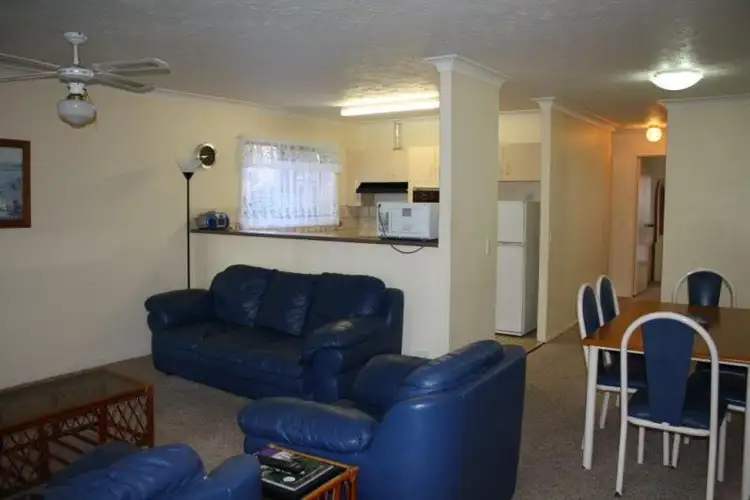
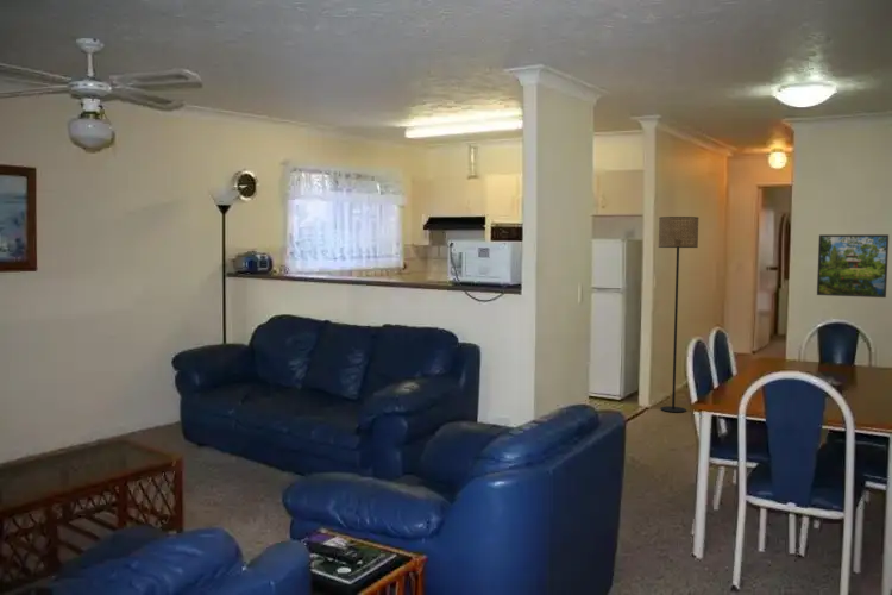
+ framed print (852, 265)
+ floor lamp (676, 314)
